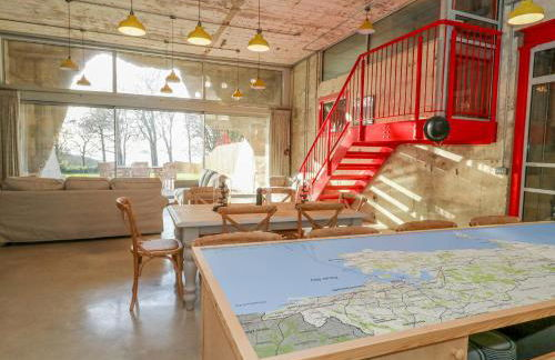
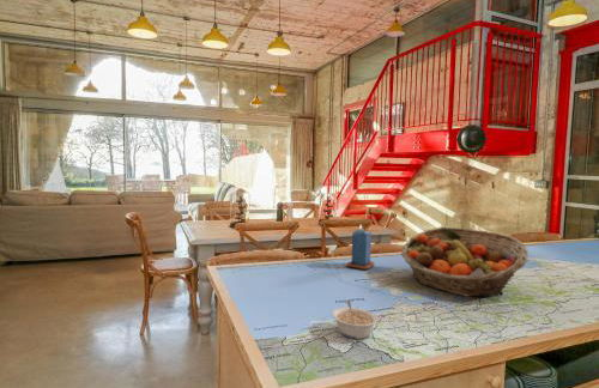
+ fruit basket (459, 259)
+ candle (361, 245)
+ legume (352, 321)
